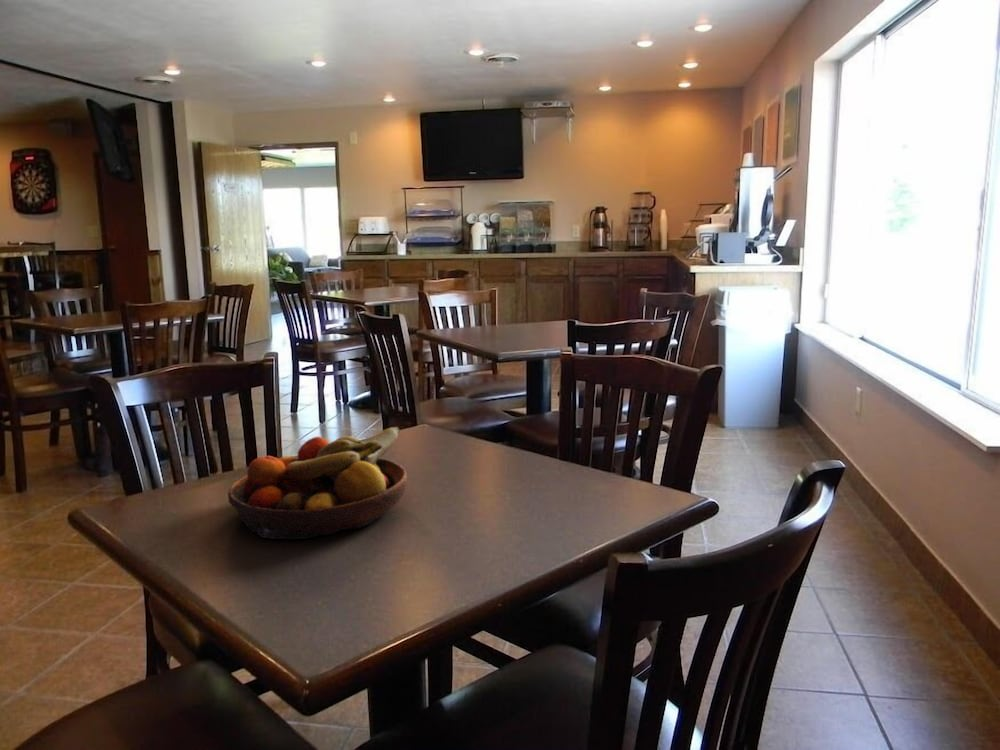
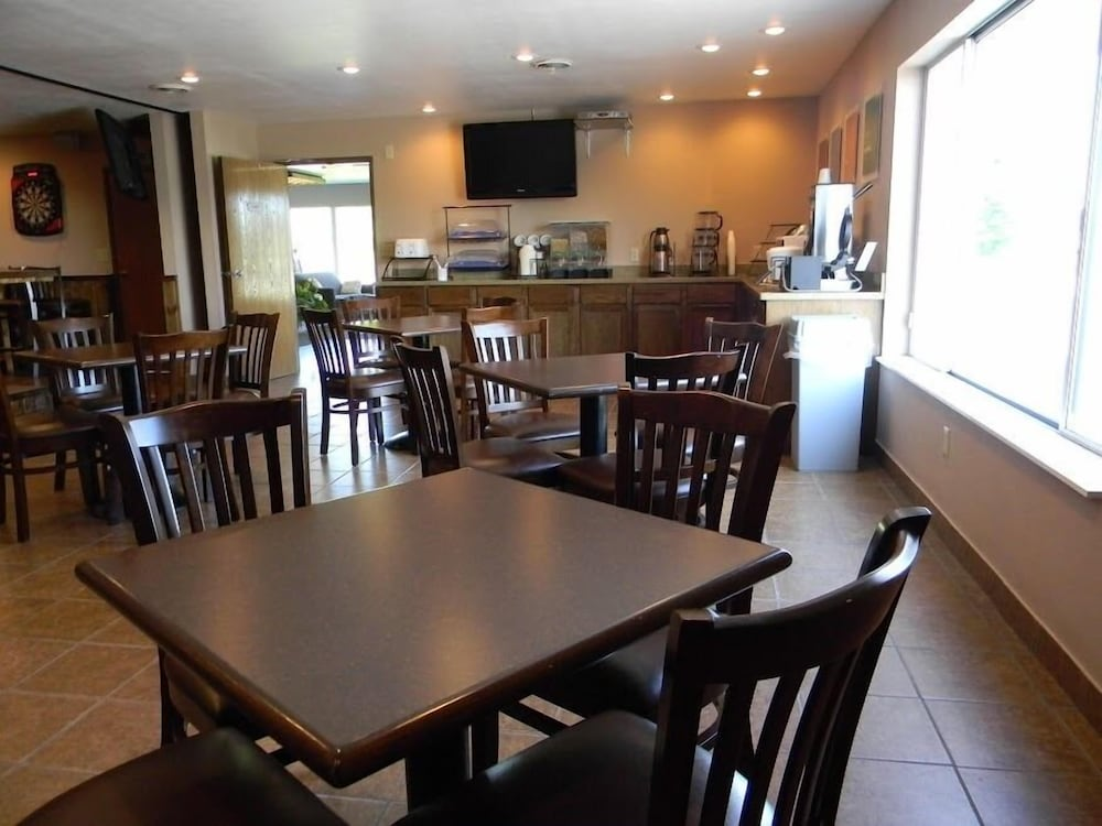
- fruit bowl (320, 472)
